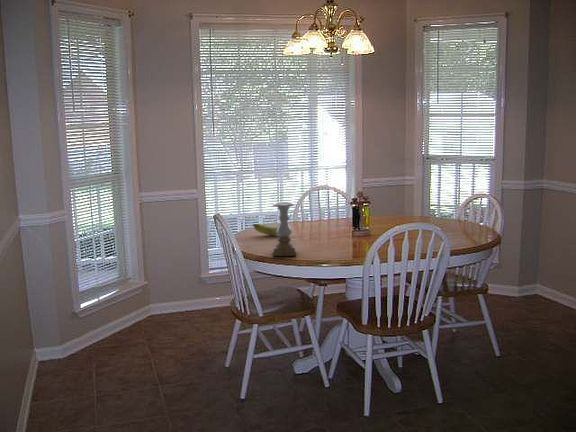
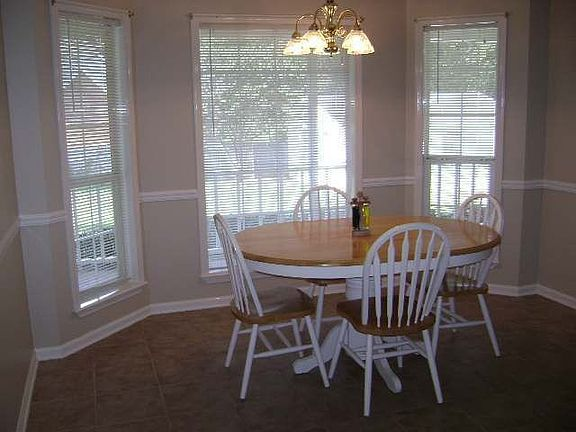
- candle holder (284, 228)
- fruit (271, 227)
